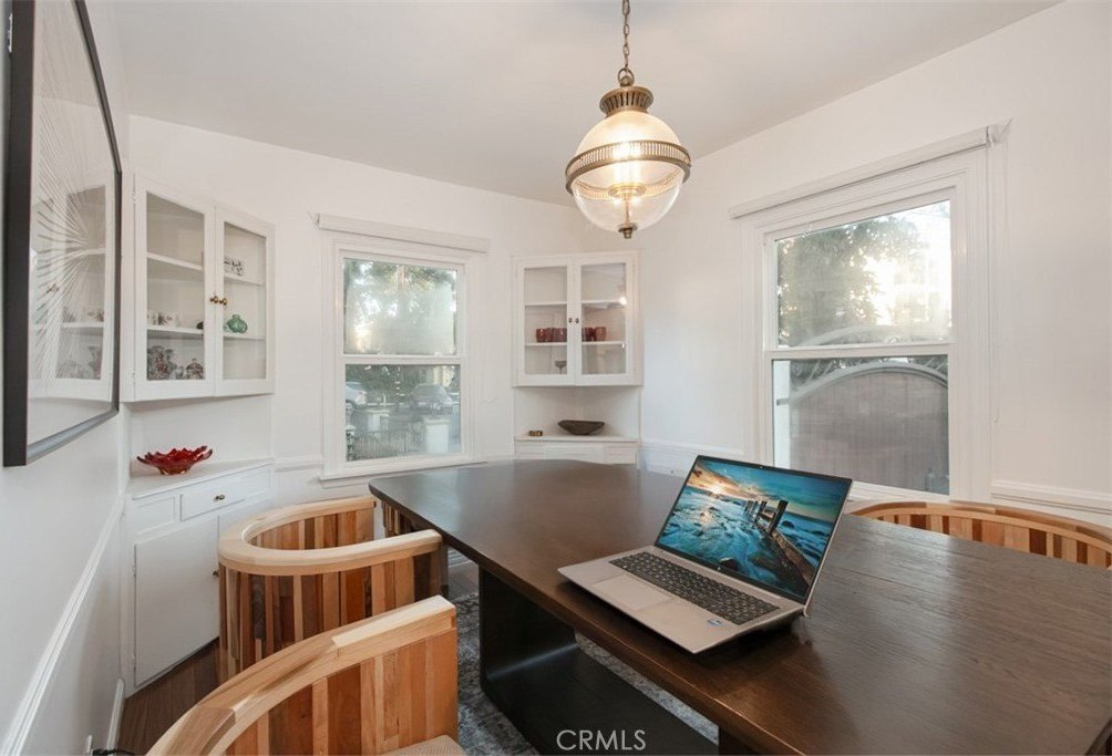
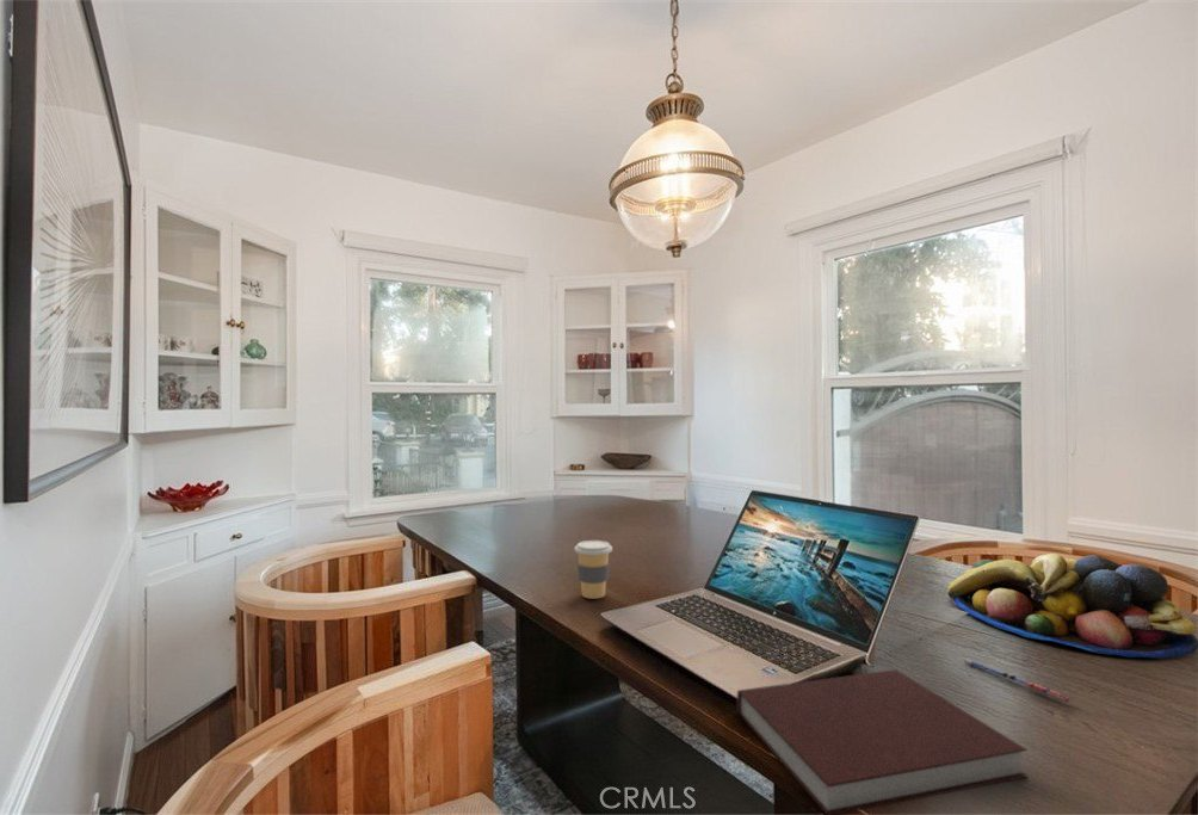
+ pen (1012, 677)
+ fruit bowl (1061, 585)
+ notebook (867, 729)
+ coffee cup (593, 569)
